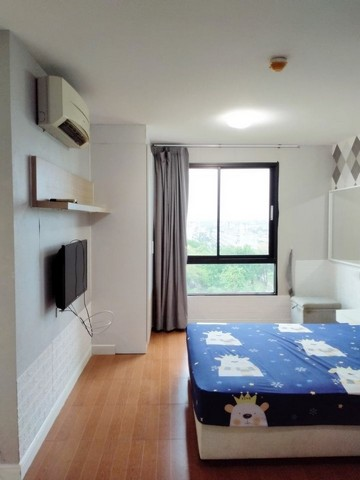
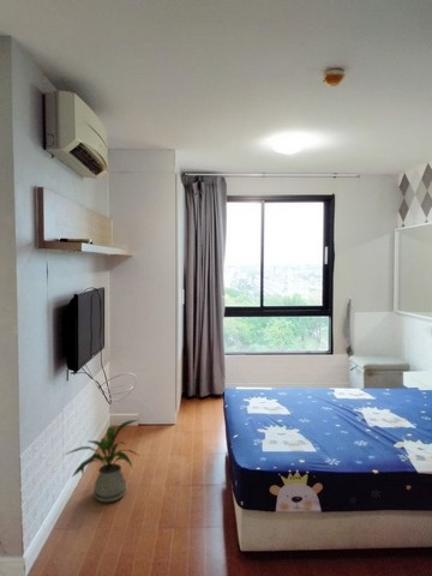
+ house plant (103, 458)
